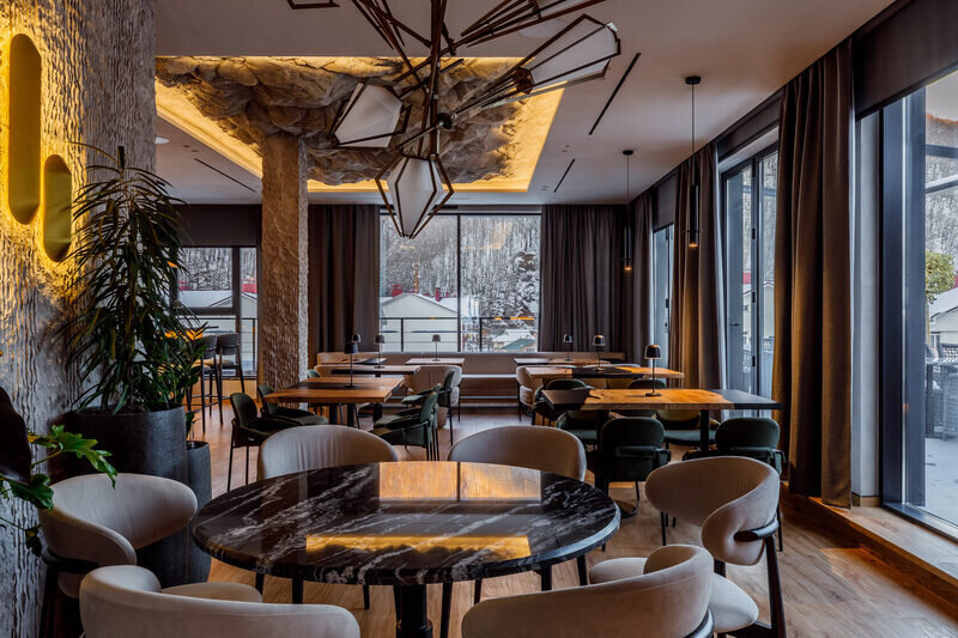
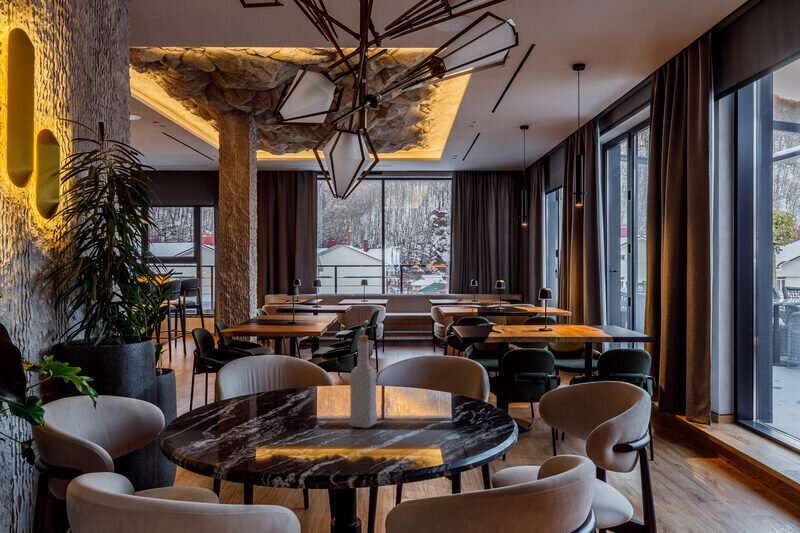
+ bottle (363, 380)
